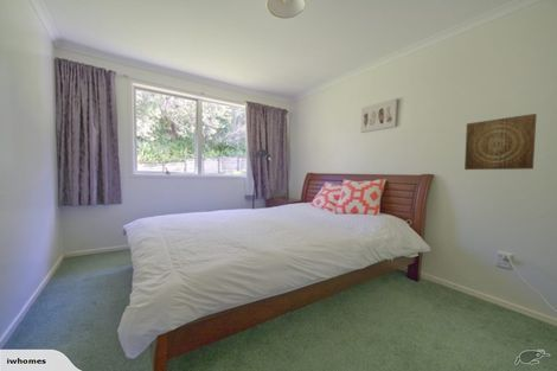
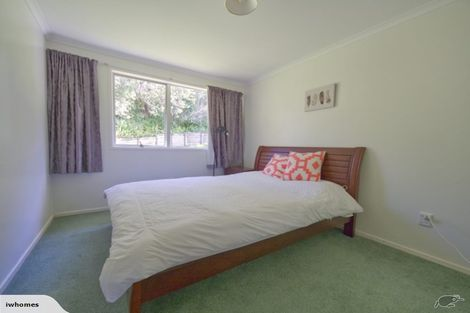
- wall art (497, 143)
